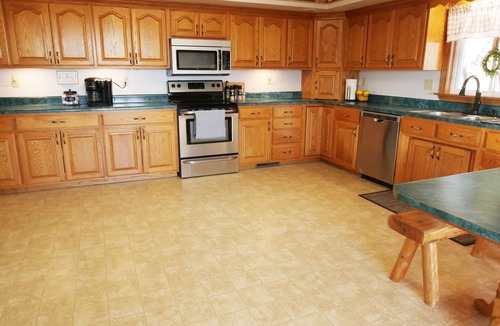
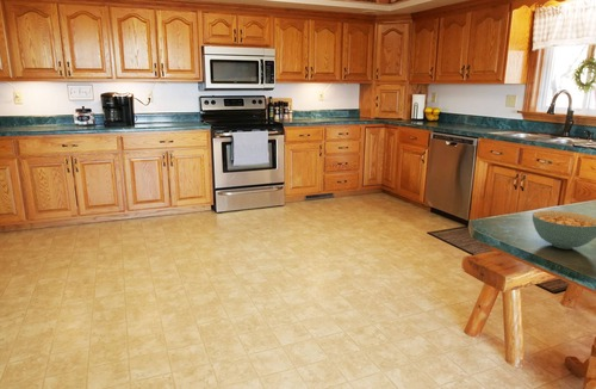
+ cereal bowl (564, 231)
